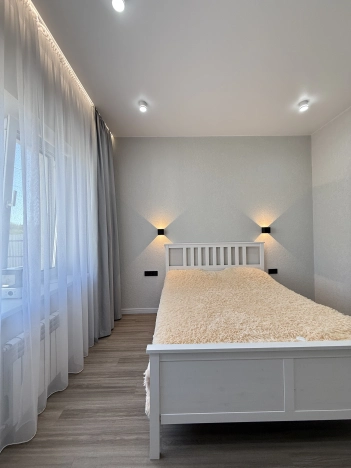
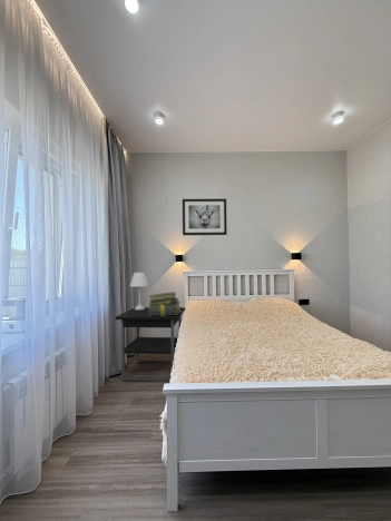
+ stack of books (164, 303)
+ table lamp (139, 289)
+ wall art (204, 217)
+ nightstand (154, 341)
